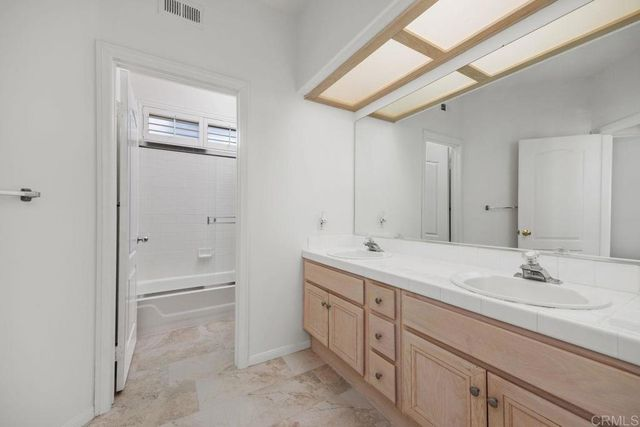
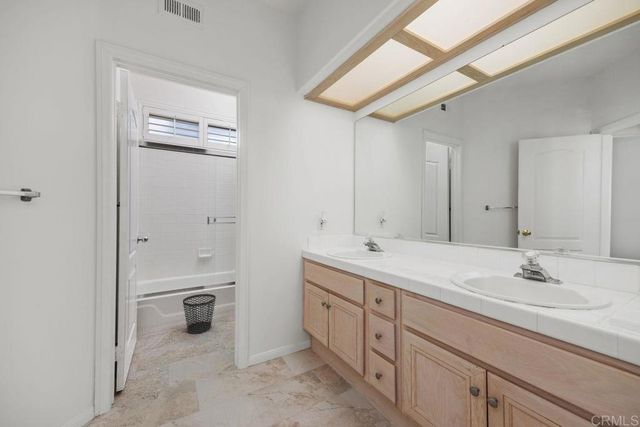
+ wastebasket (199, 313)
